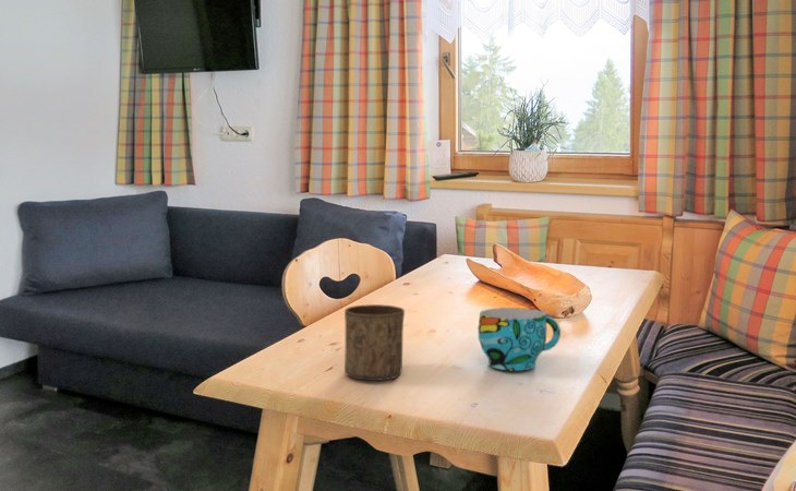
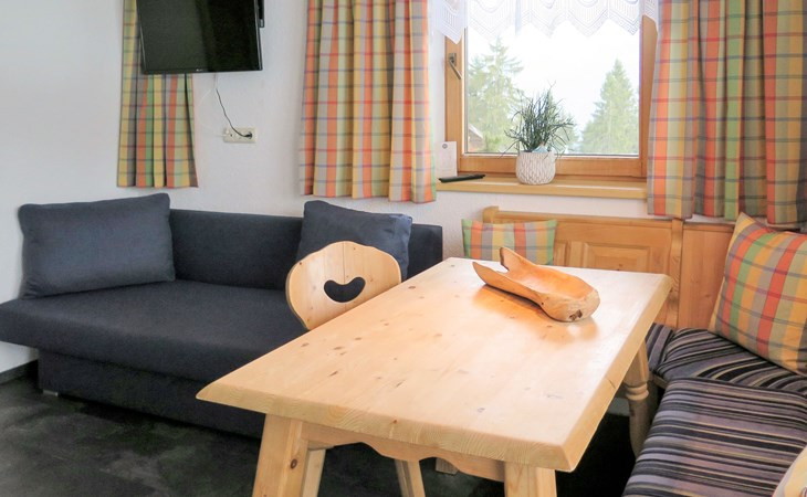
- cup (515, 338)
- cup (374, 342)
